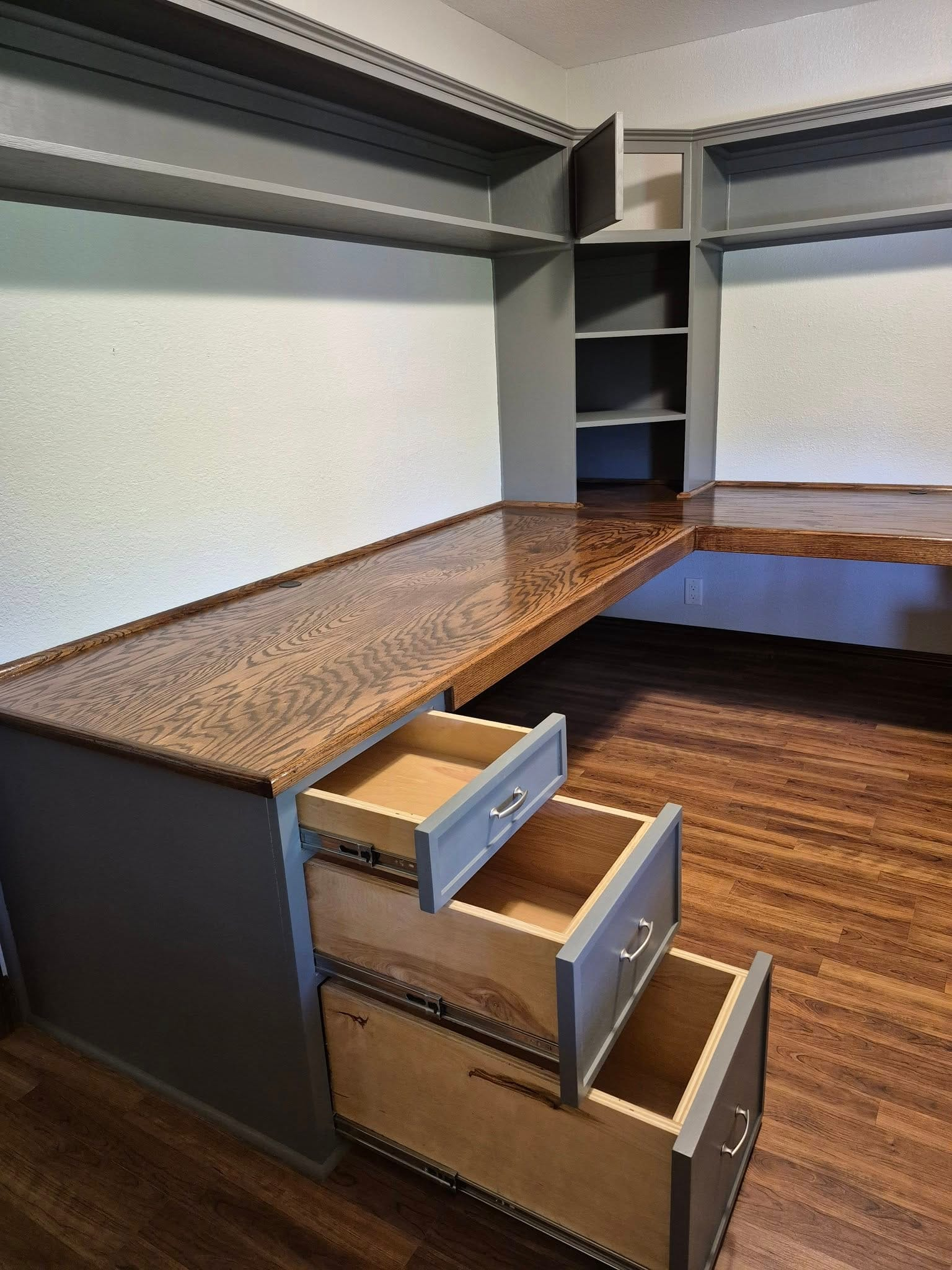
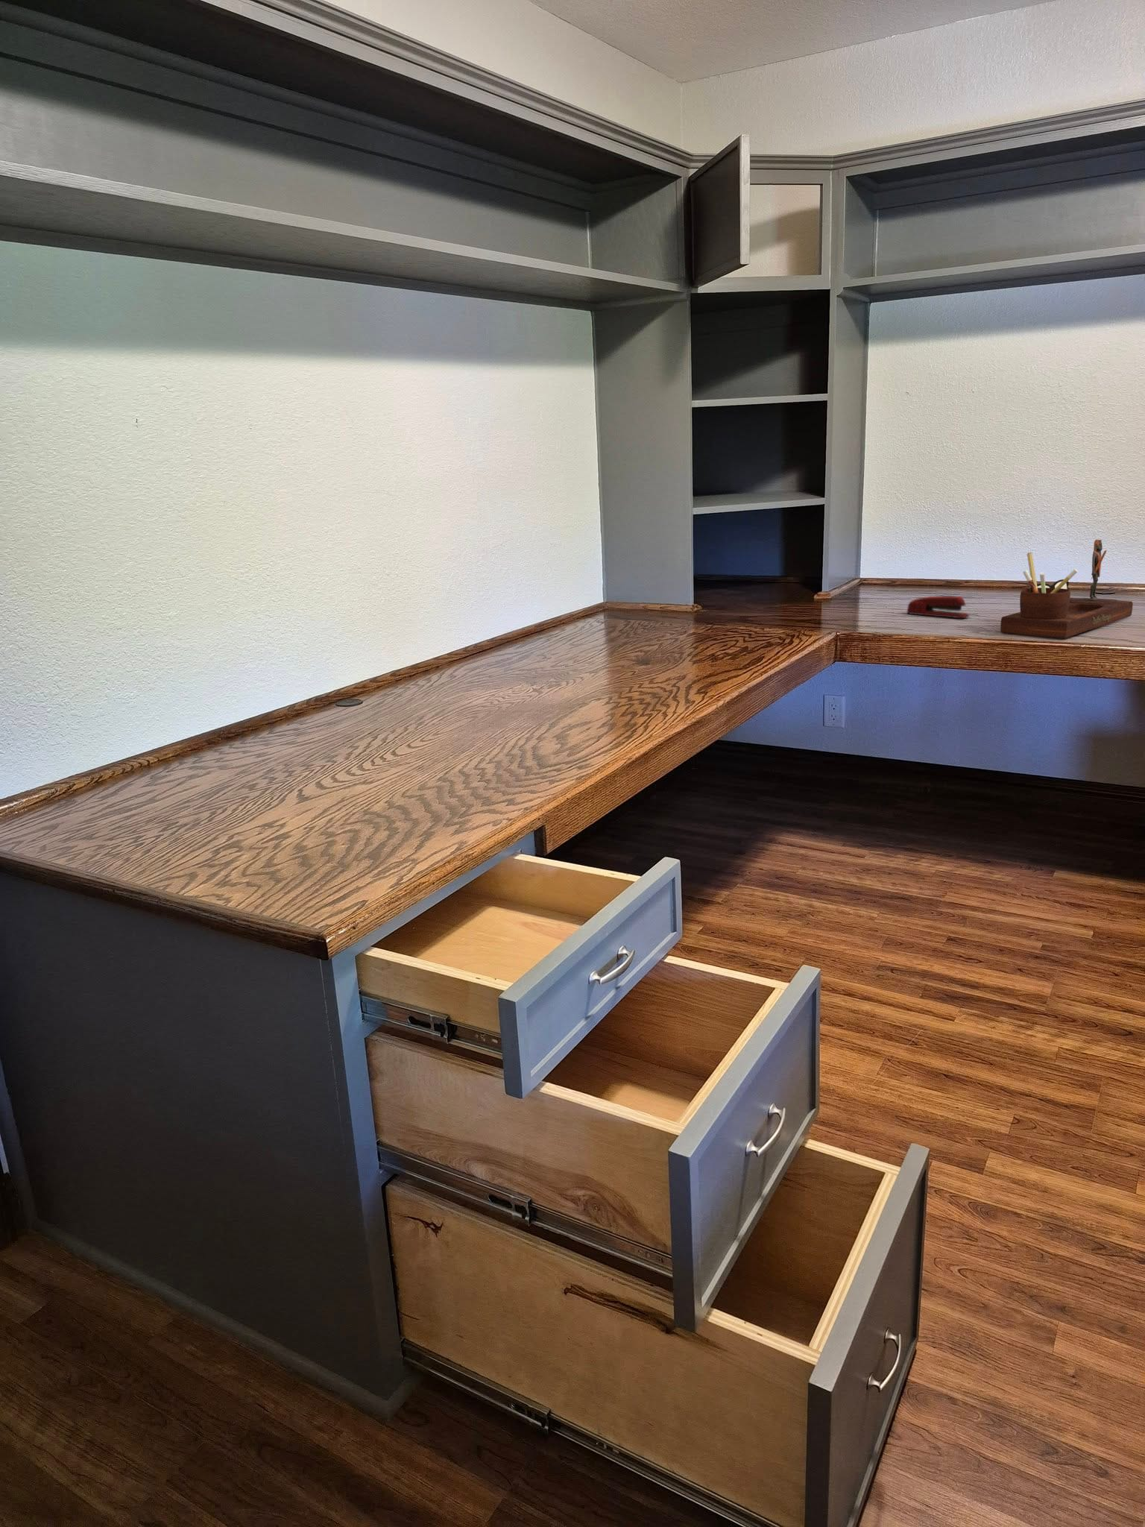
+ stapler (937, 605)
+ desk organizer (1067, 586)
